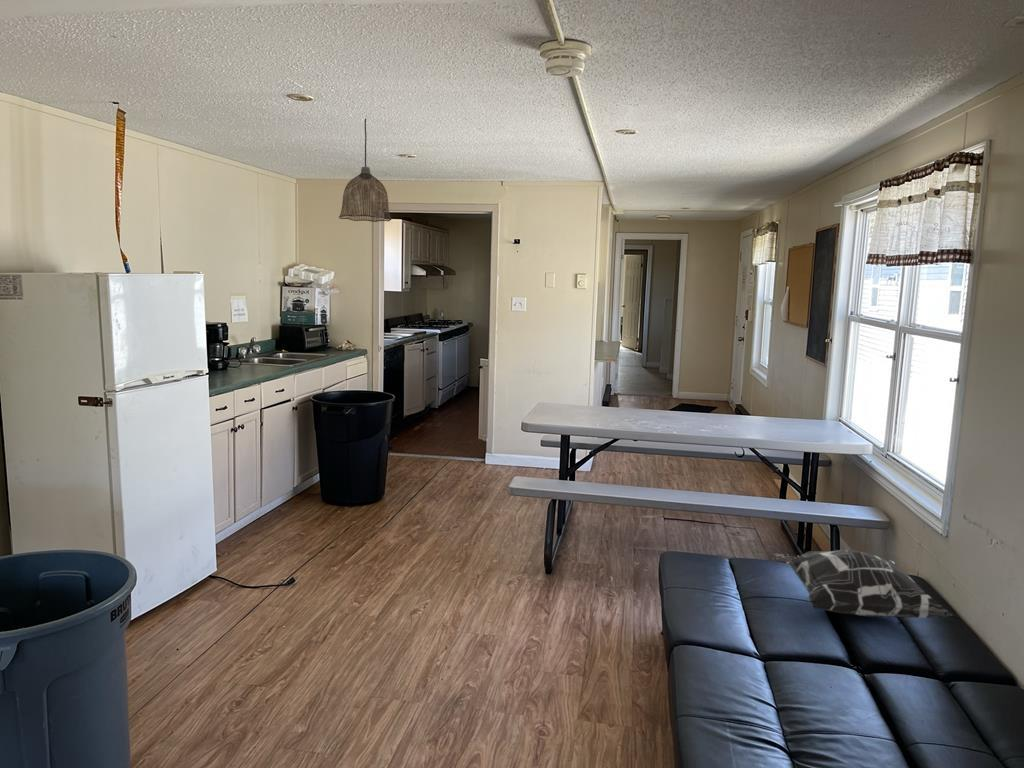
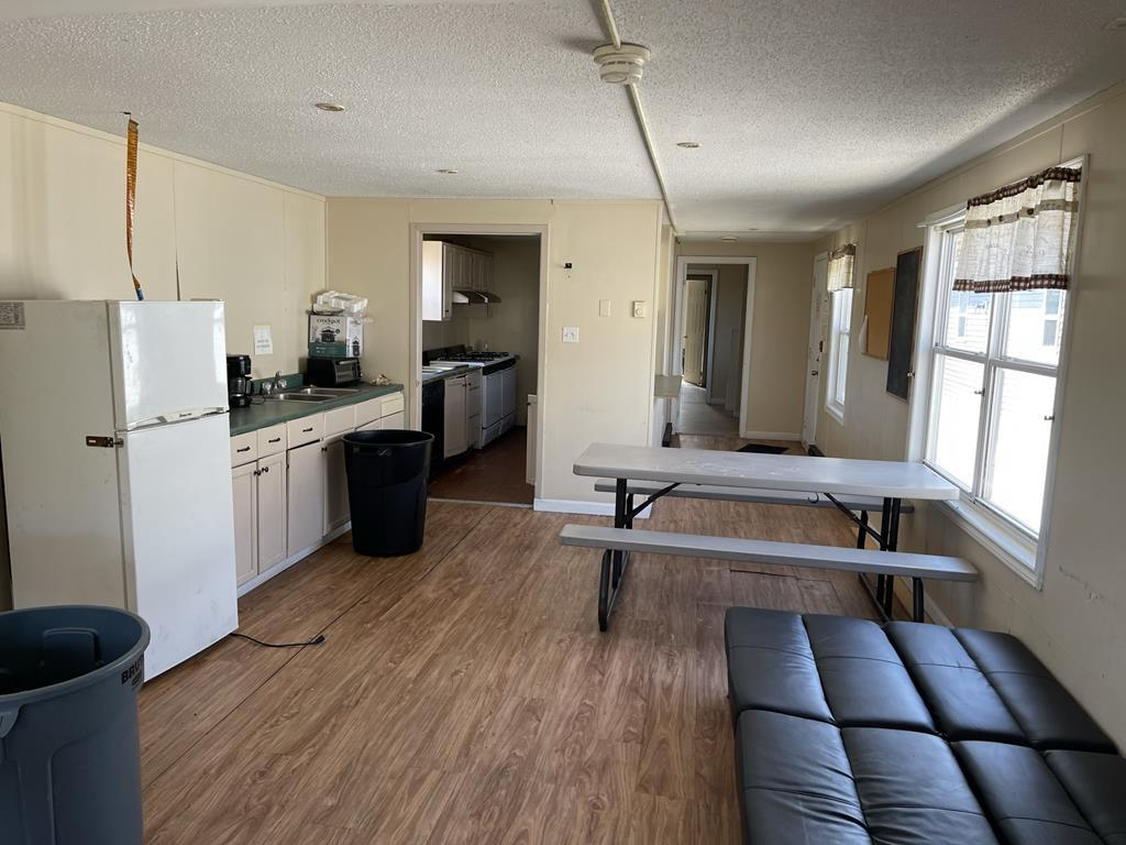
- decorative pillow (852, 581)
- pendant lamp (365, 169)
